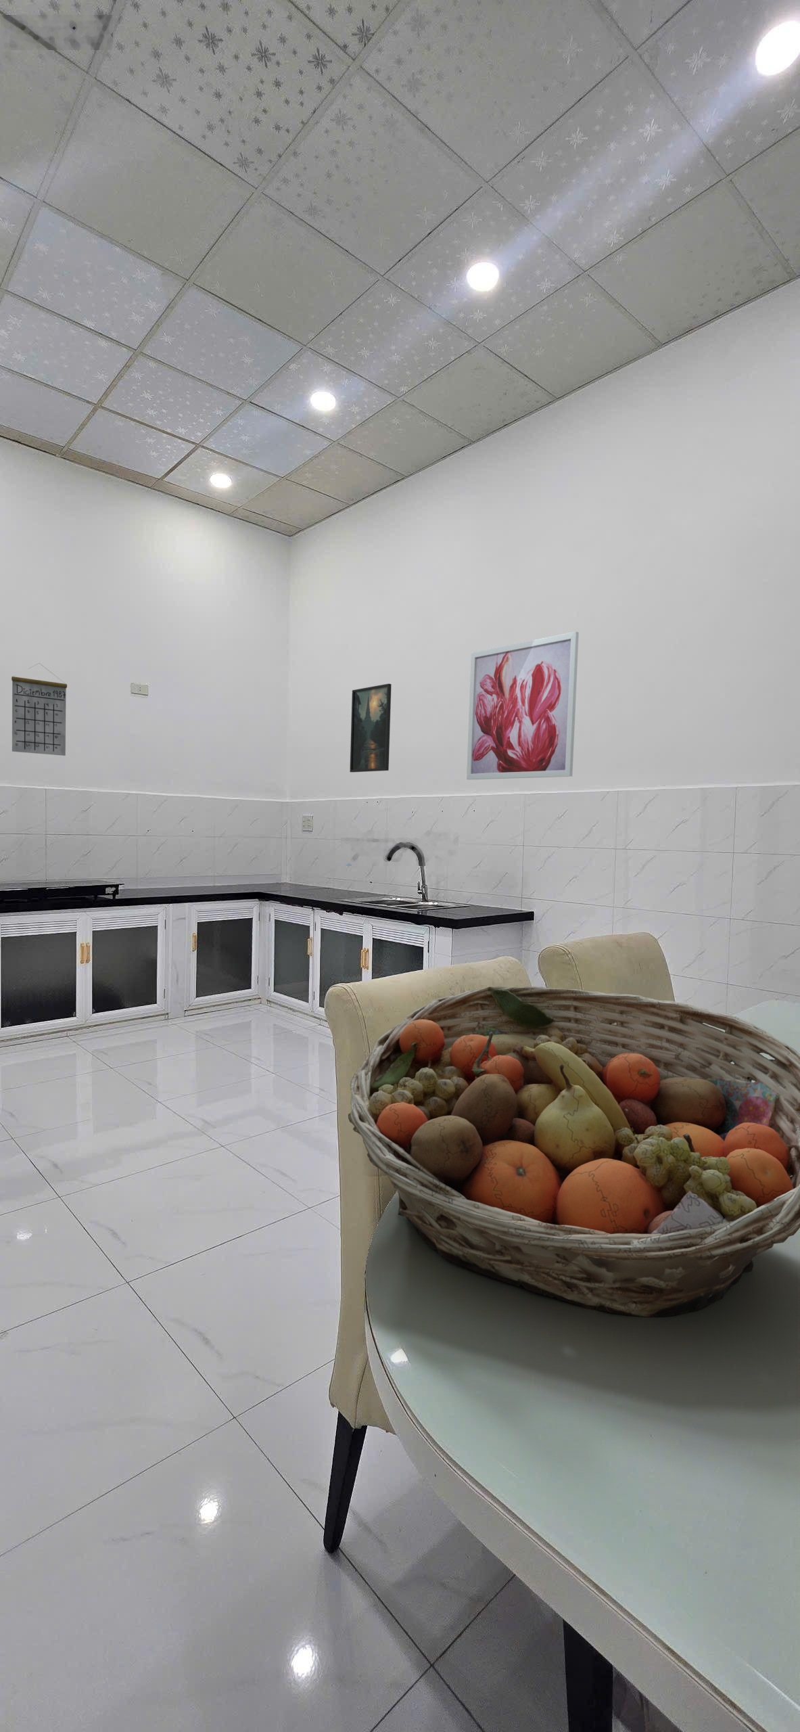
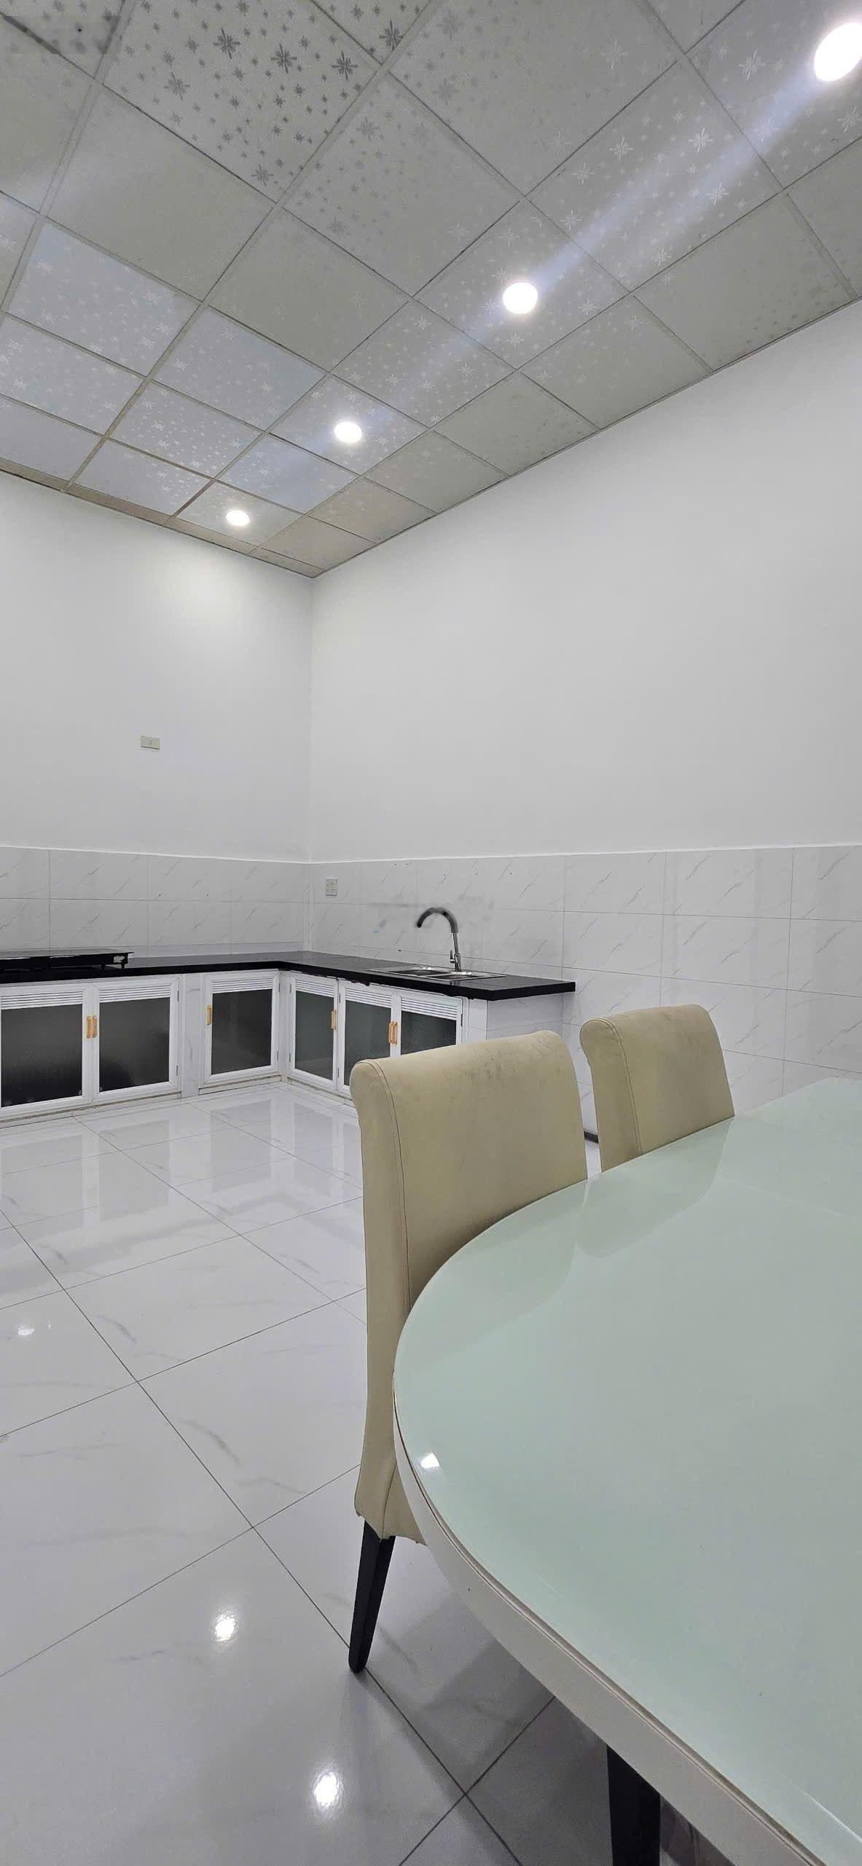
- calendar (40, 708)
- wall art (519, 710)
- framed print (370, 729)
- fruit basket (572, 1120)
